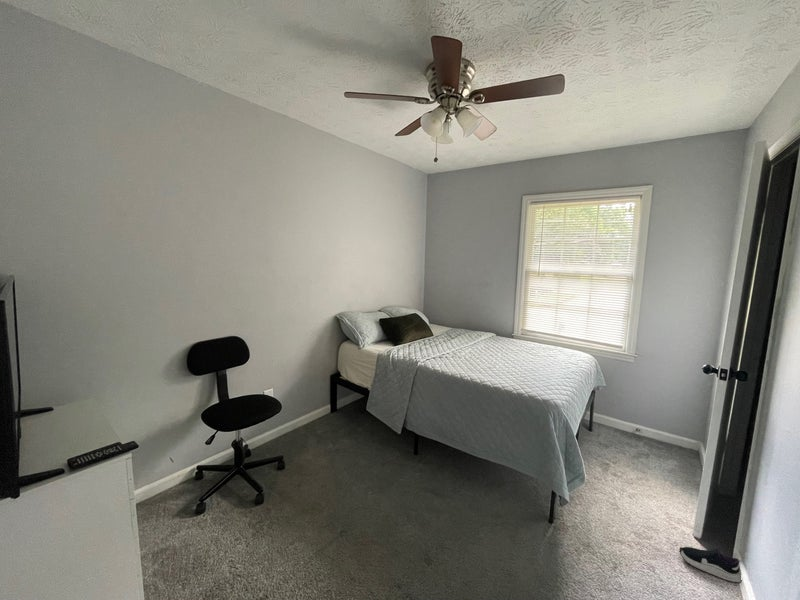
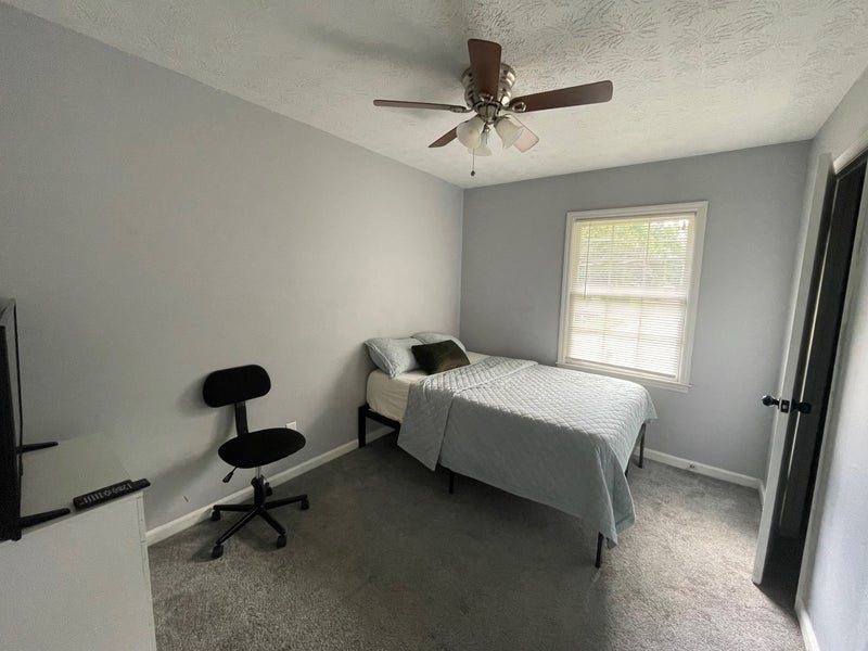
- shoe (710, 557)
